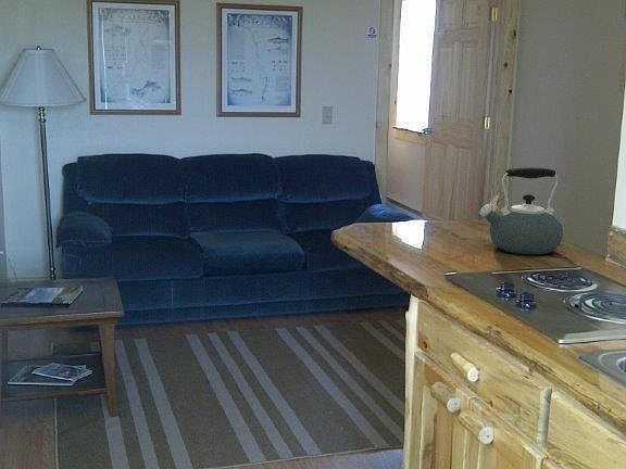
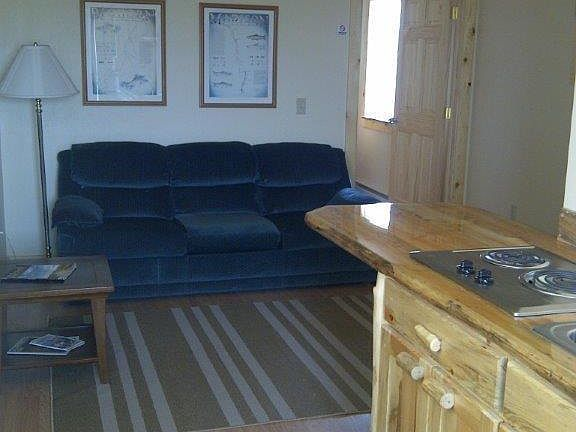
- kettle (521, 208)
